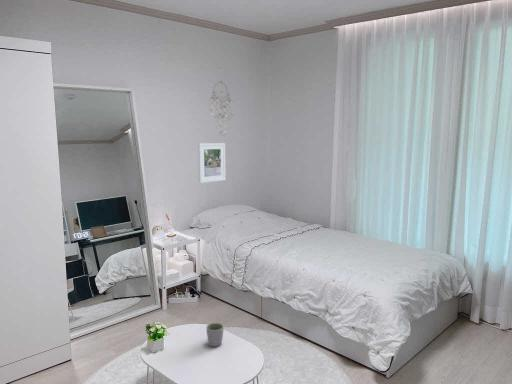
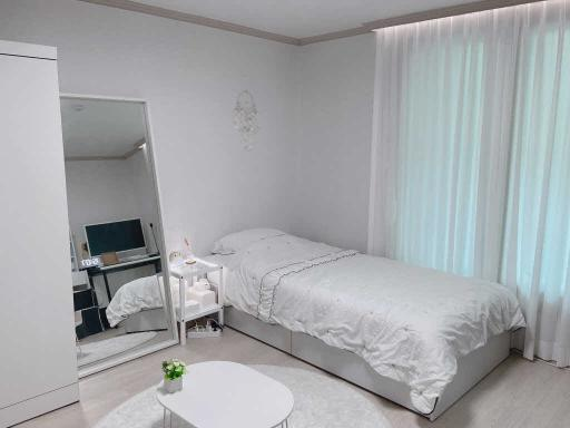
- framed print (212, 162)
- mug (214, 333)
